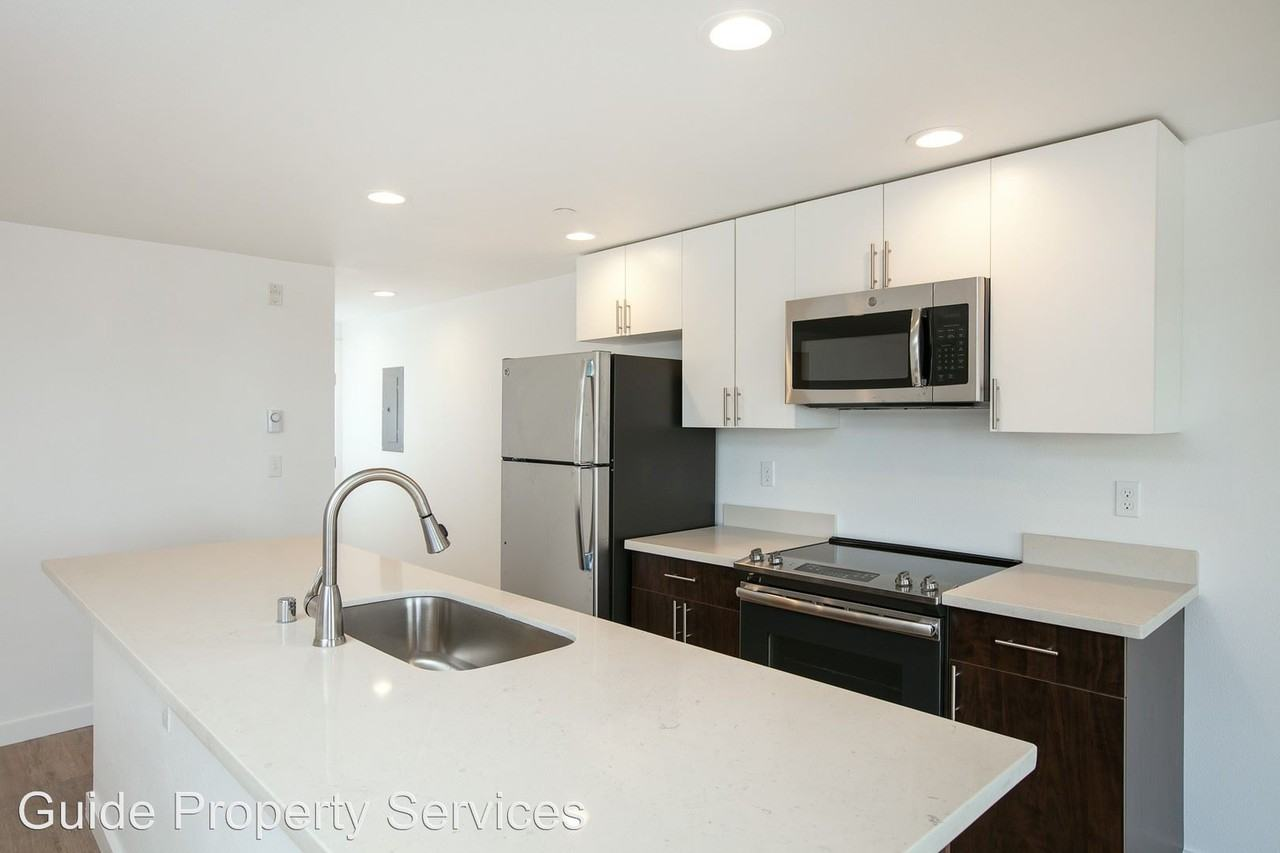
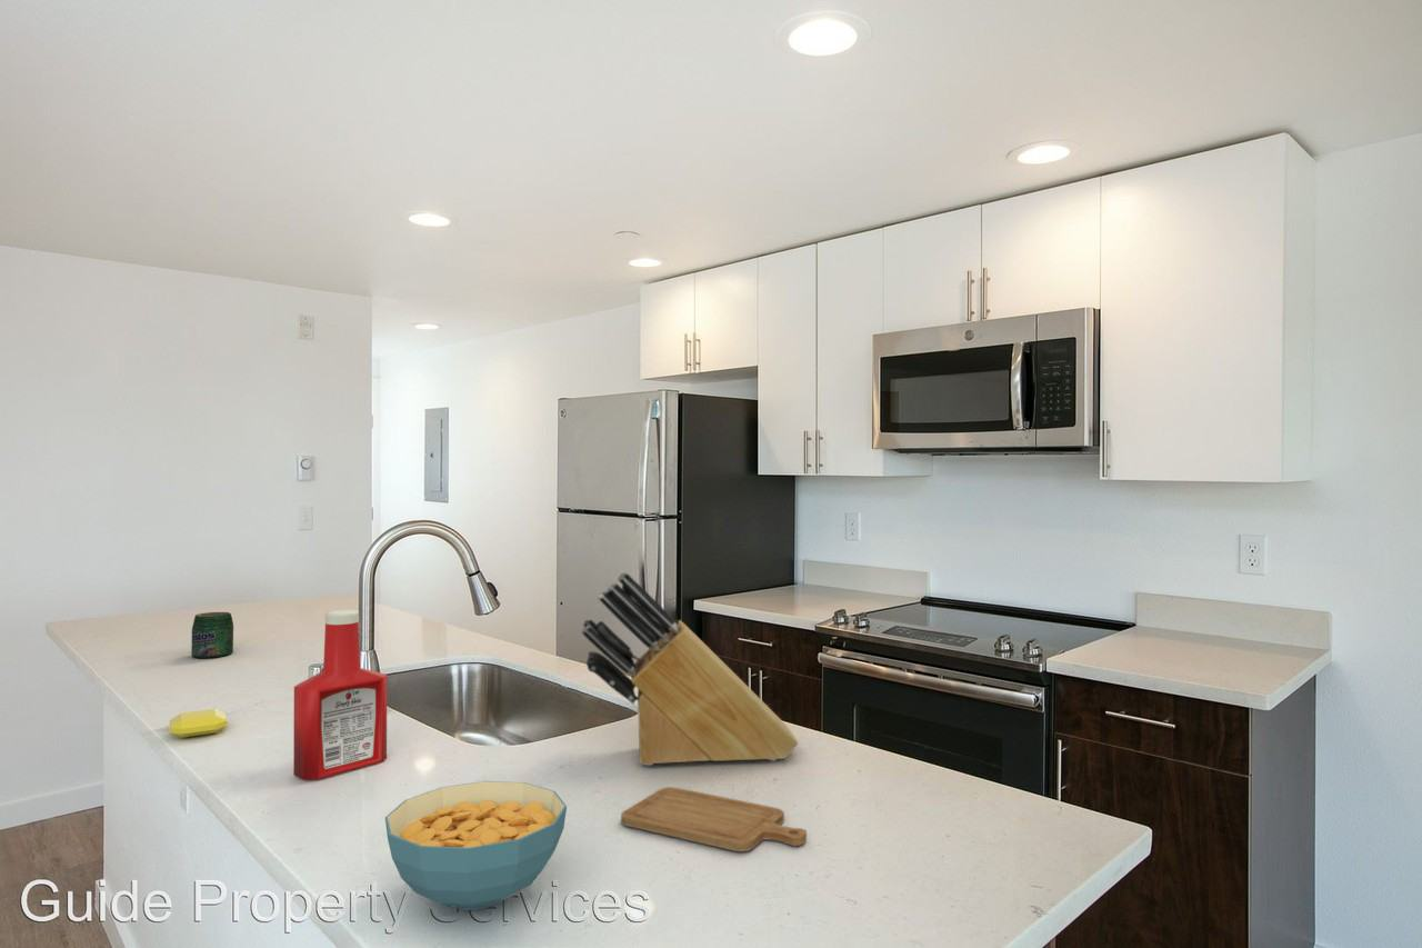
+ soap bar (198, 722)
+ jar (212, 633)
+ knife block (688, 662)
+ soap bottle (341, 689)
+ cereal bowl (477, 854)
+ chopping board (719, 820)
